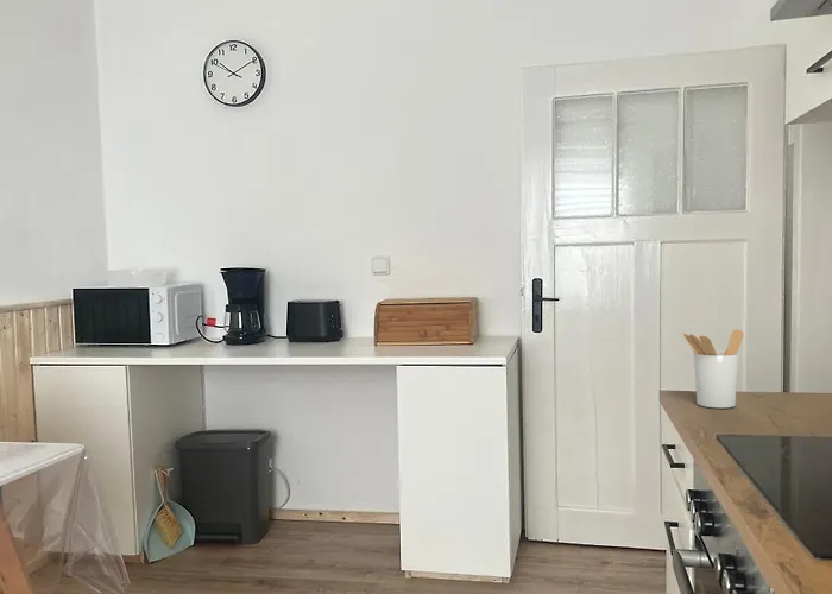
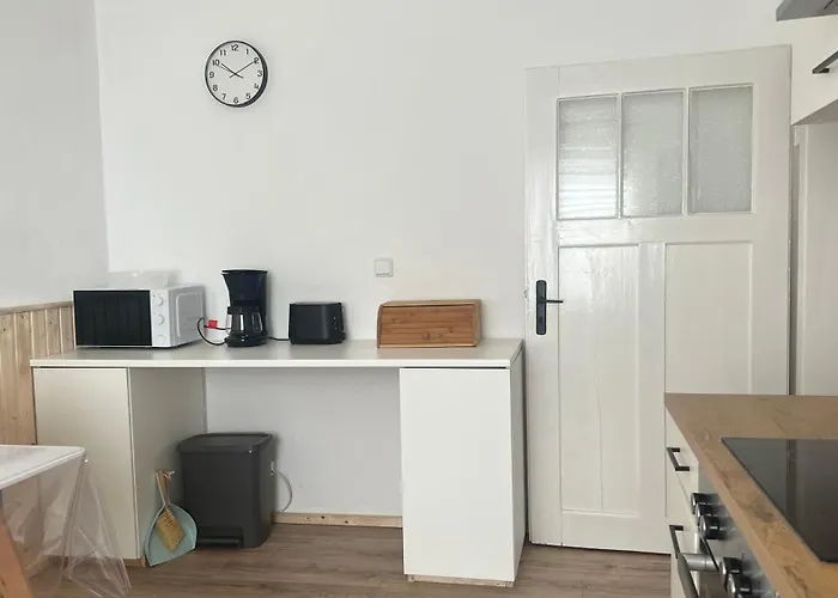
- utensil holder (710, 367)
